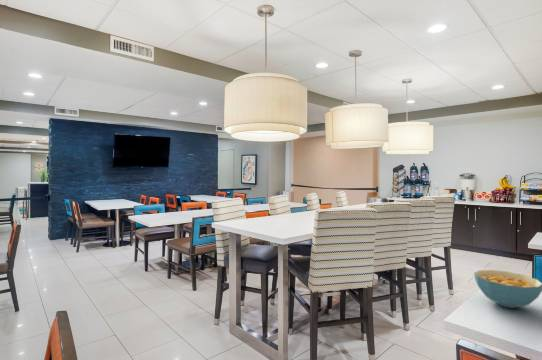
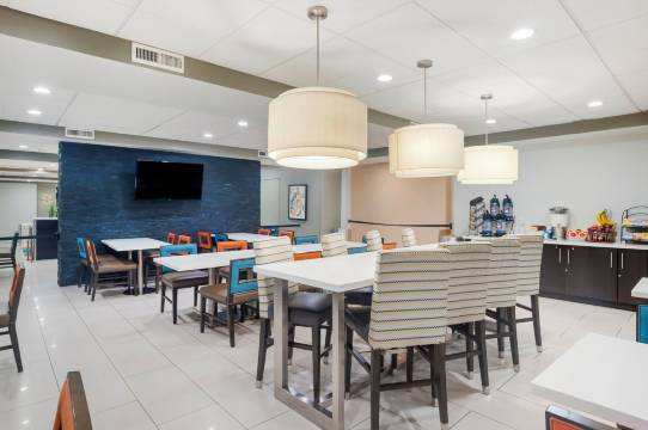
- cereal bowl (506, 291)
